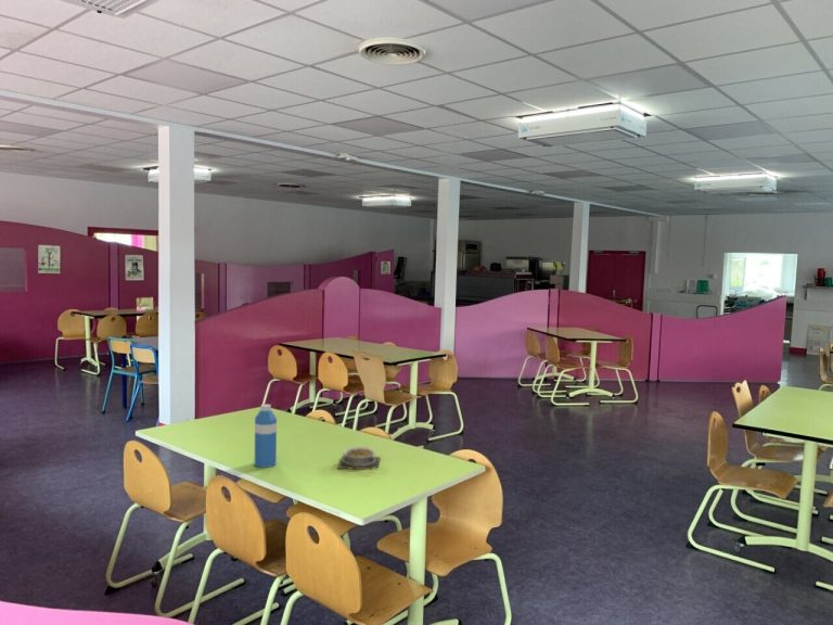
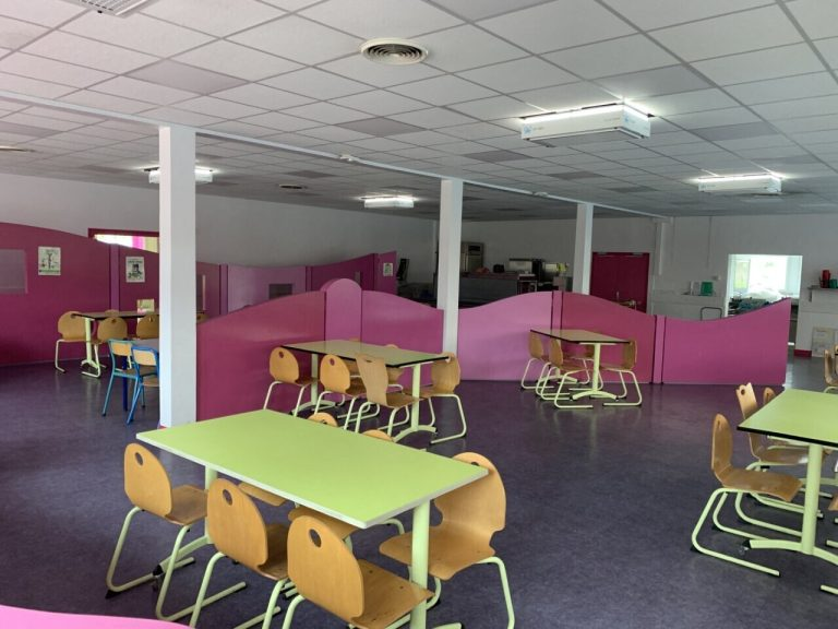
- soup bowl (359, 455)
- water bottle (265, 434)
